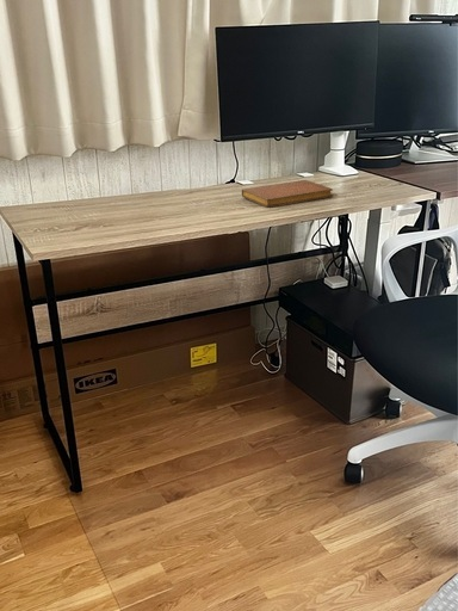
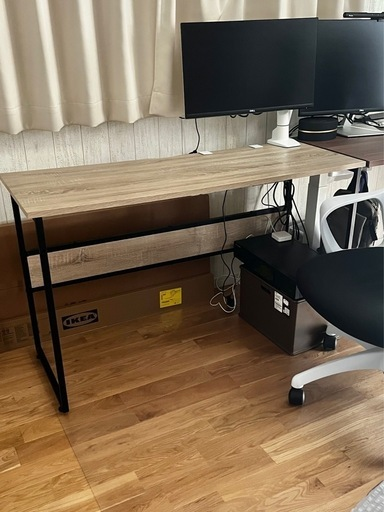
- notebook (286, 192)
